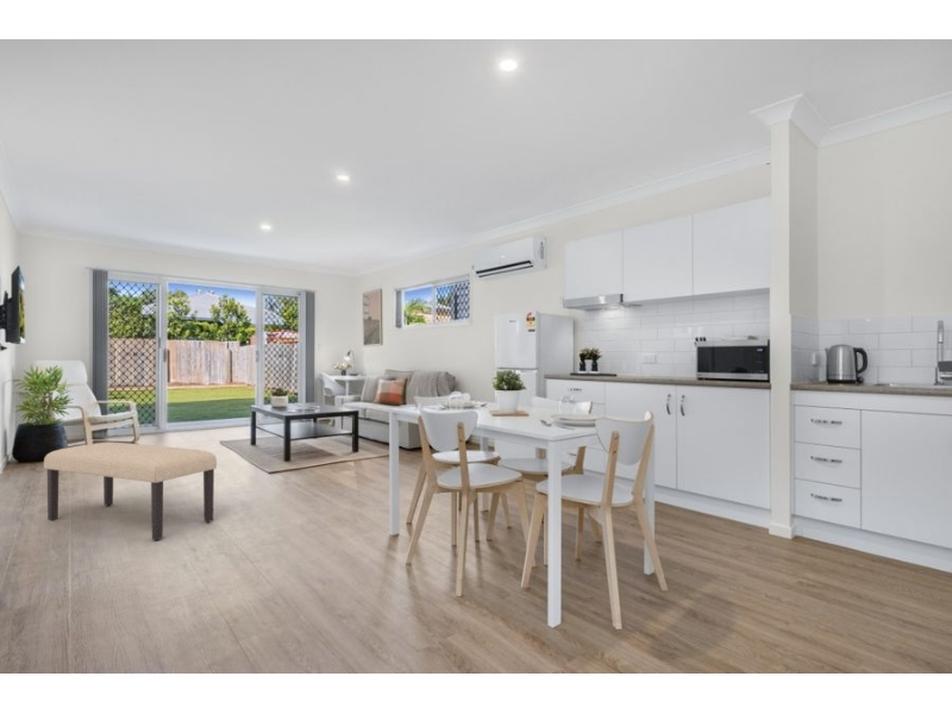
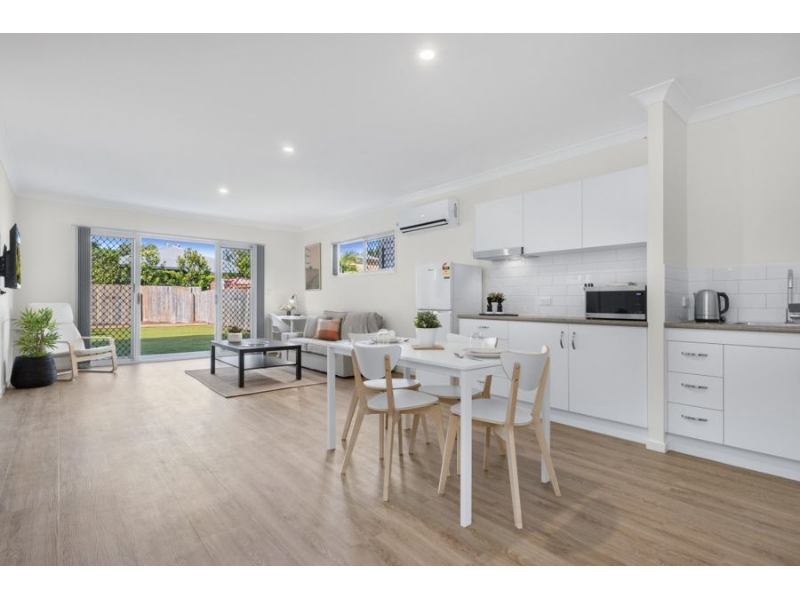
- bench (130, 478)
